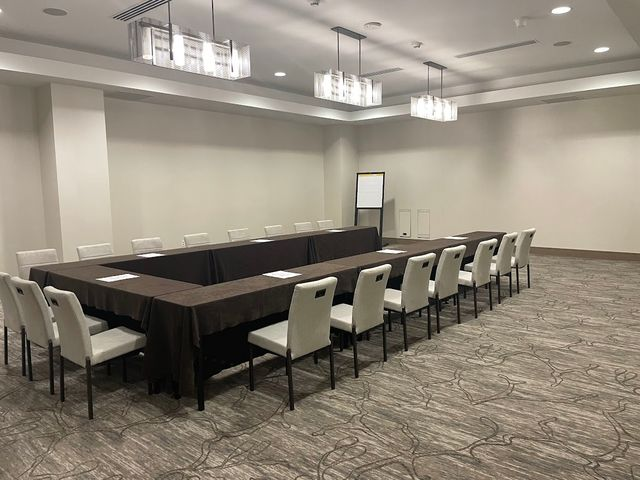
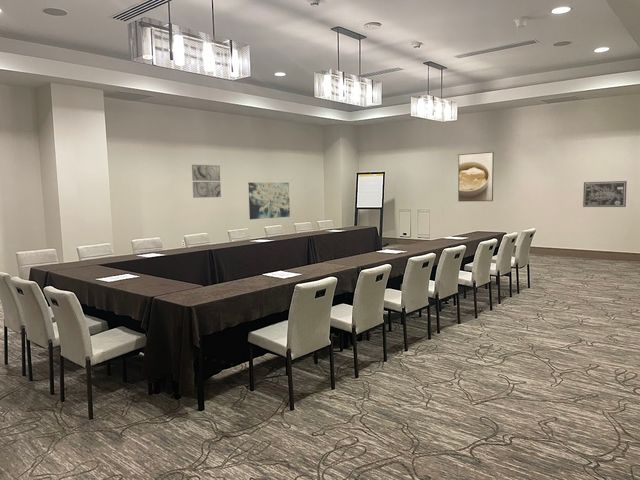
+ wall art (269, 200)
+ wall art (206, 180)
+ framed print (475, 177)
+ wall art (604, 194)
